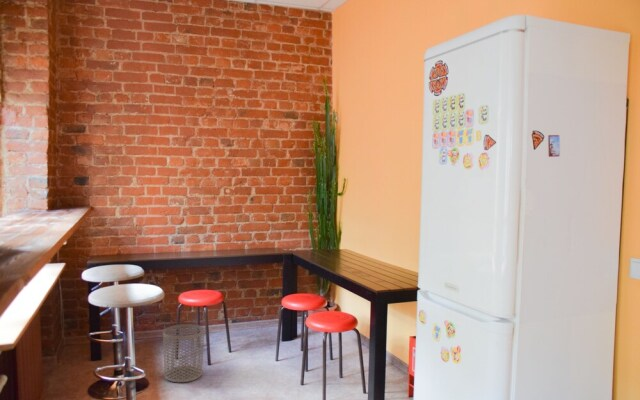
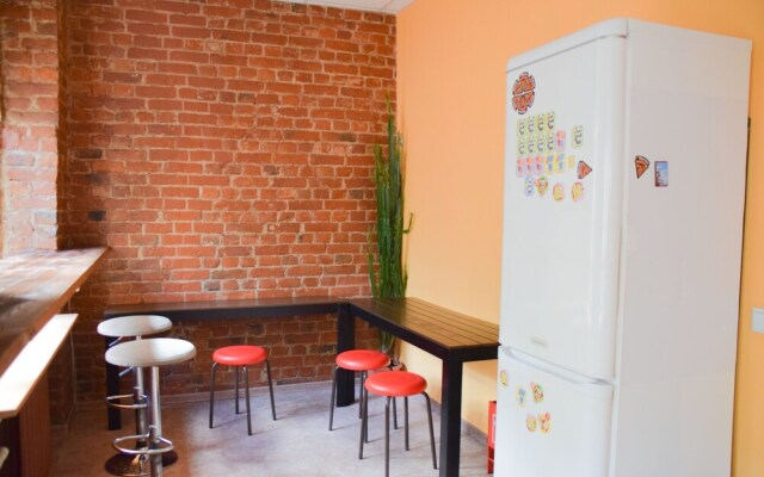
- waste bin (183, 353)
